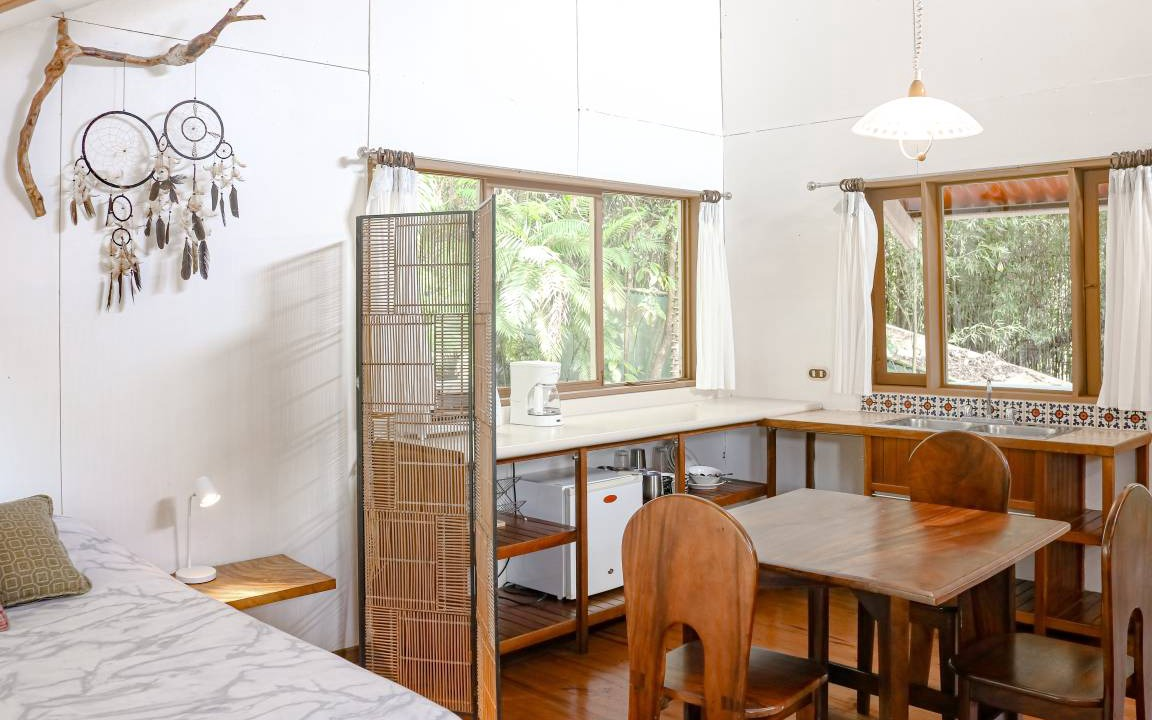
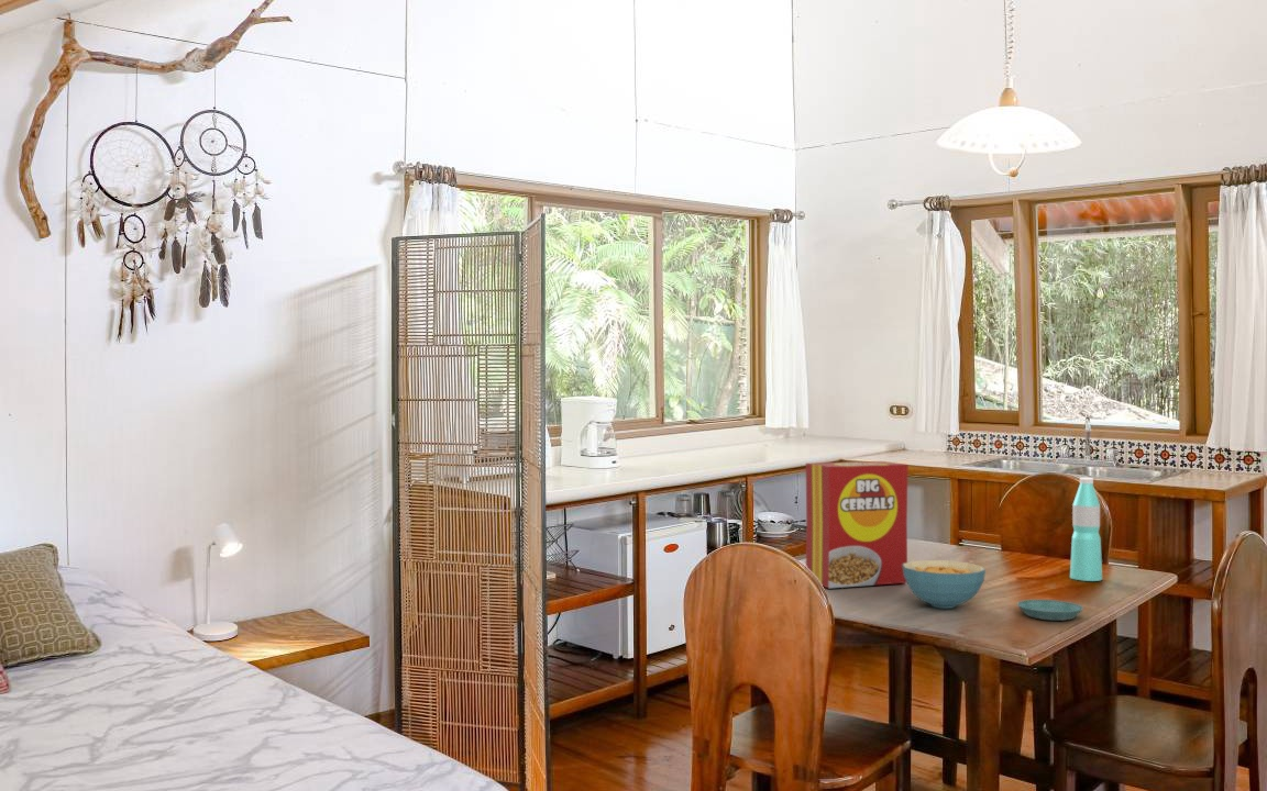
+ saucer (1049, 610)
+ cereal box (856, 522)
+ cereal bowl (943, 586)
+ water bottle (1086, 527)
